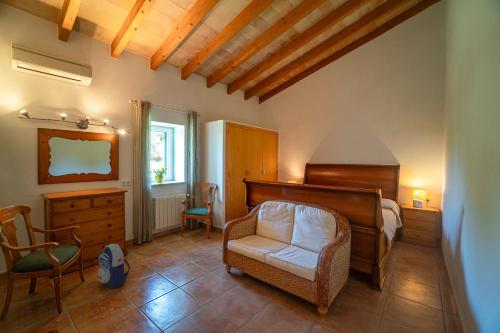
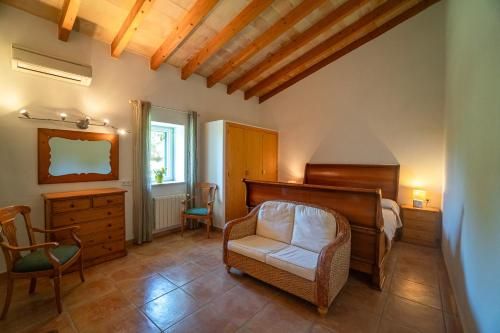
- backpack (113, 263)
